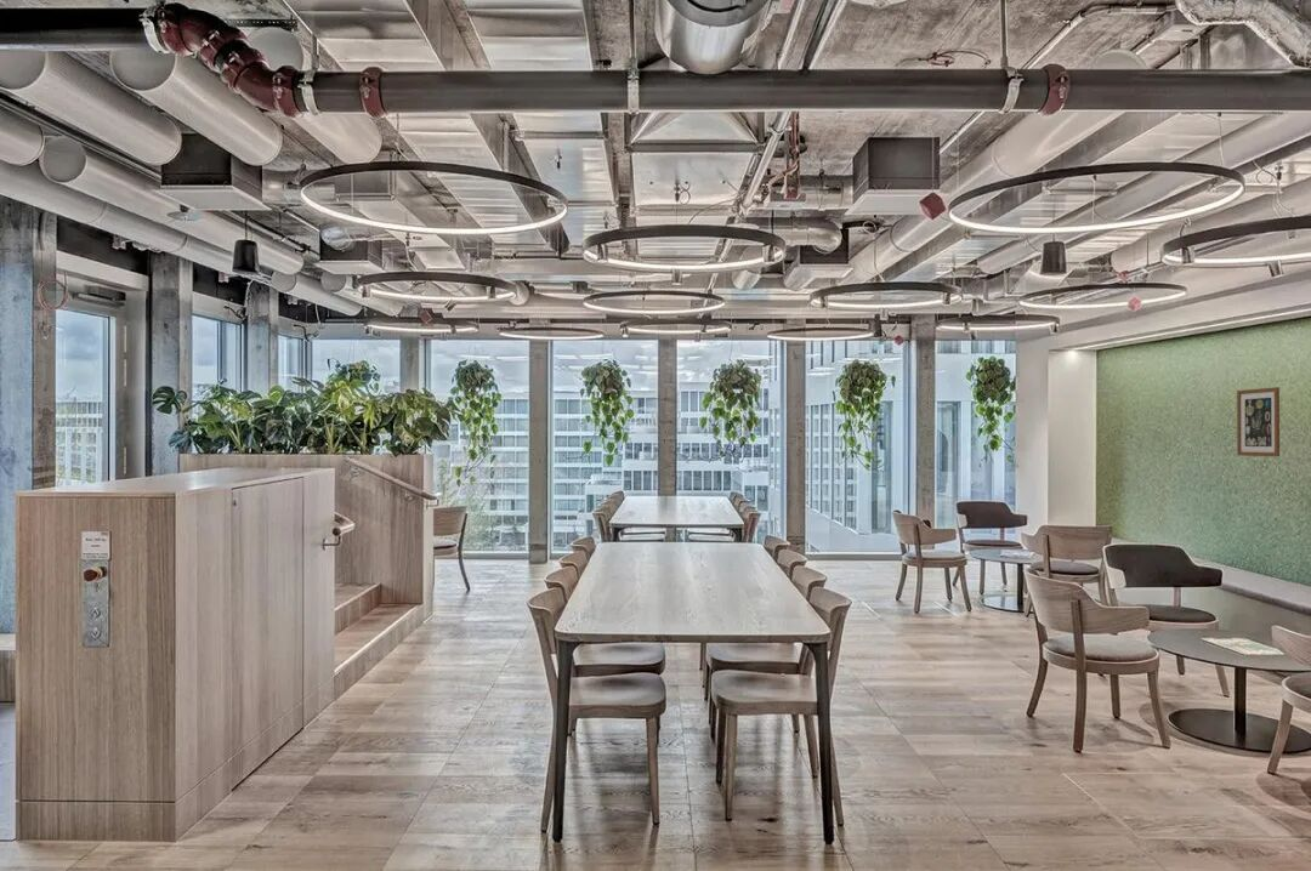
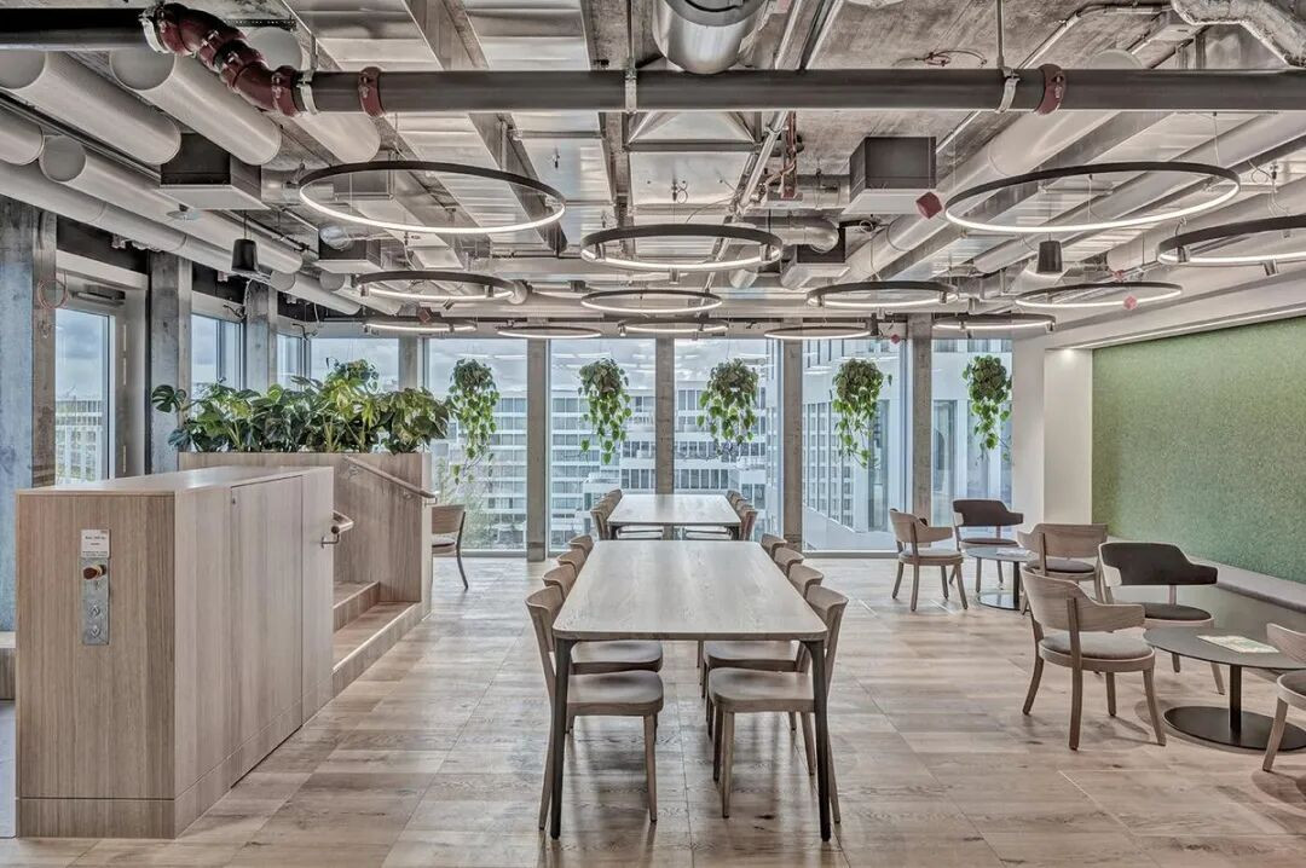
- wall art (1258, 422)
